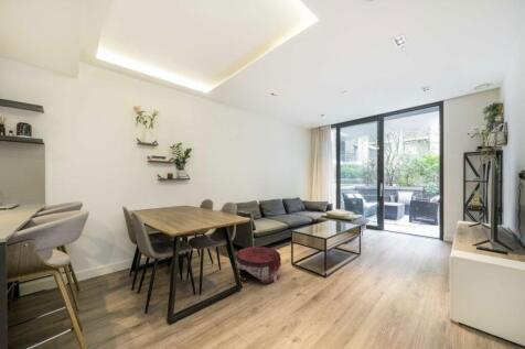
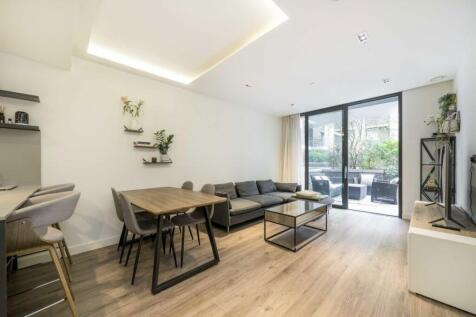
- pouf (257, 262)
